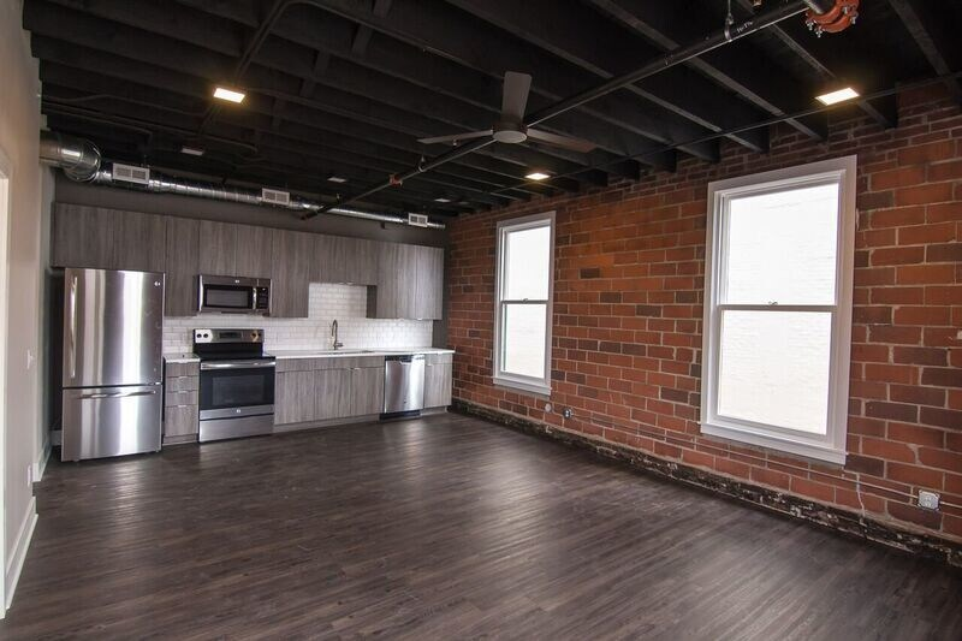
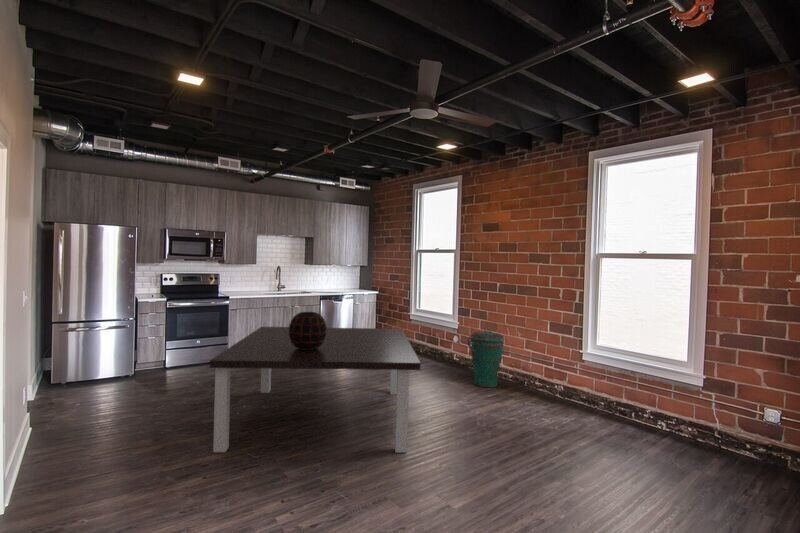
+ trash can (486, 356)
+ dining table (325, 368)
+ decorative vase (307, 330)
